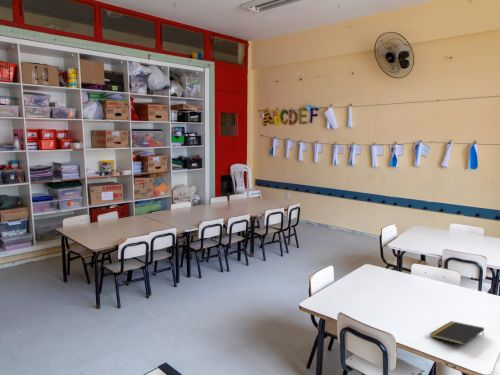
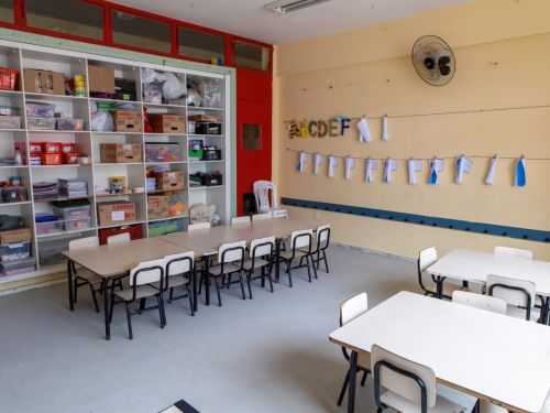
- notepad (456, 332)
